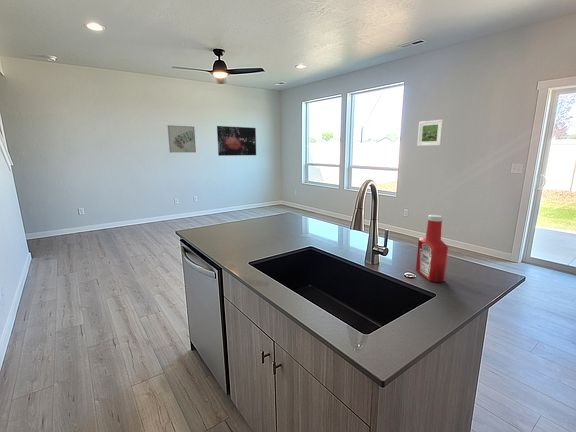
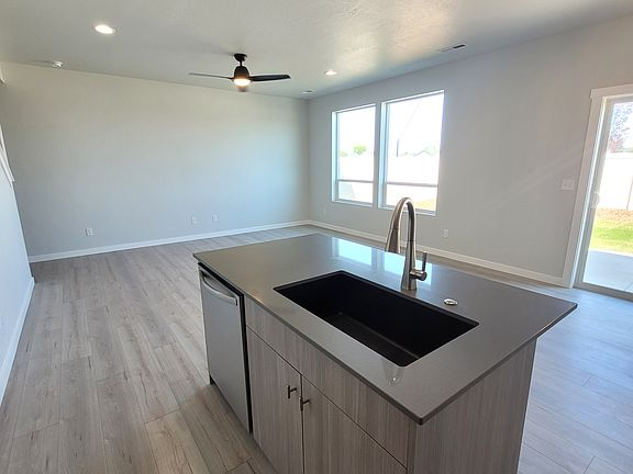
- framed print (429, 133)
- wall art (237, 141)
- soap bottle (432, 246)
- wall art (182, 139)
